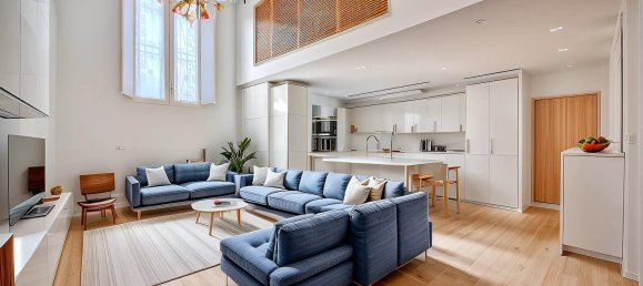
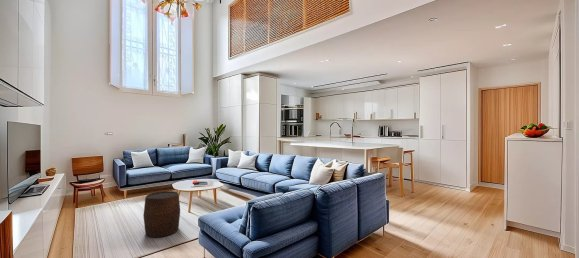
+ stool (162, 212)
